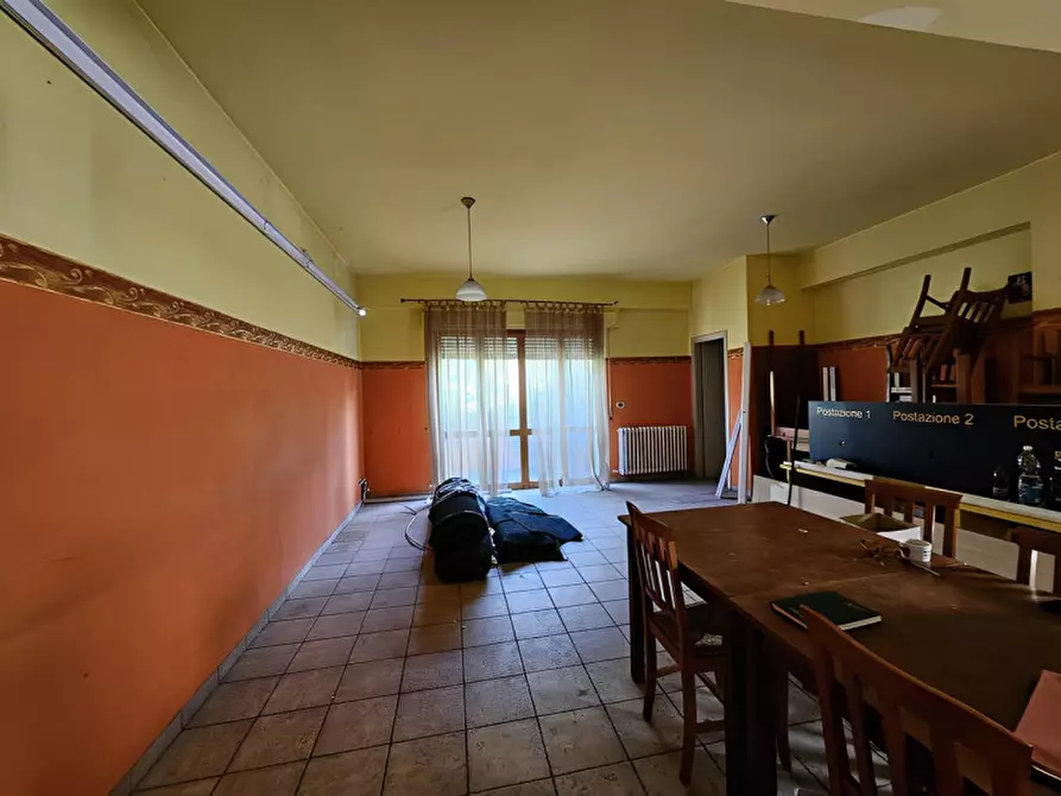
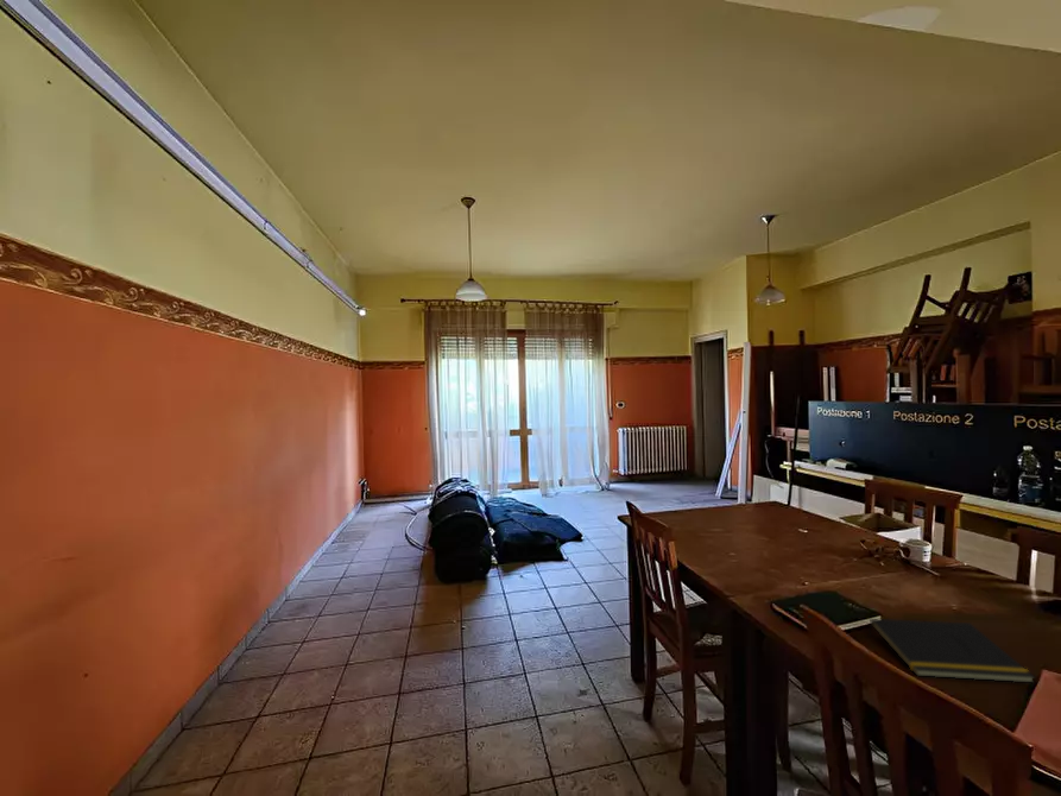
+ notepad (945, 647)
